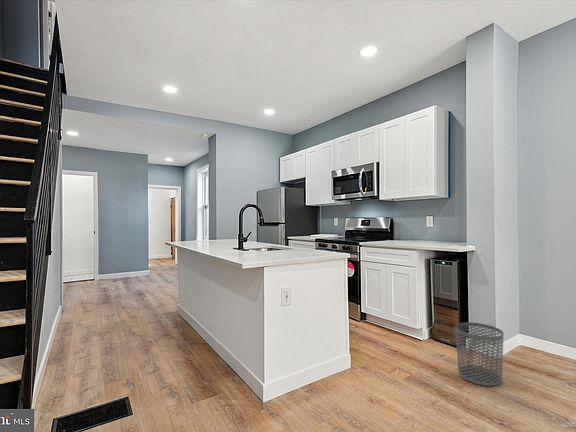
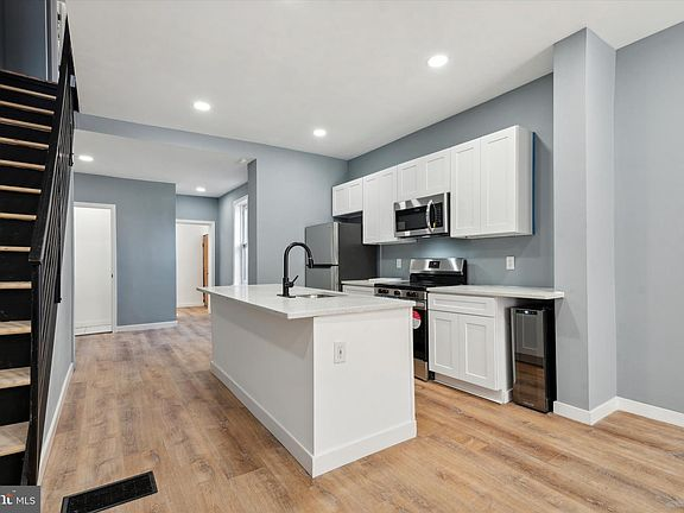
- waste bin (479, 352)
